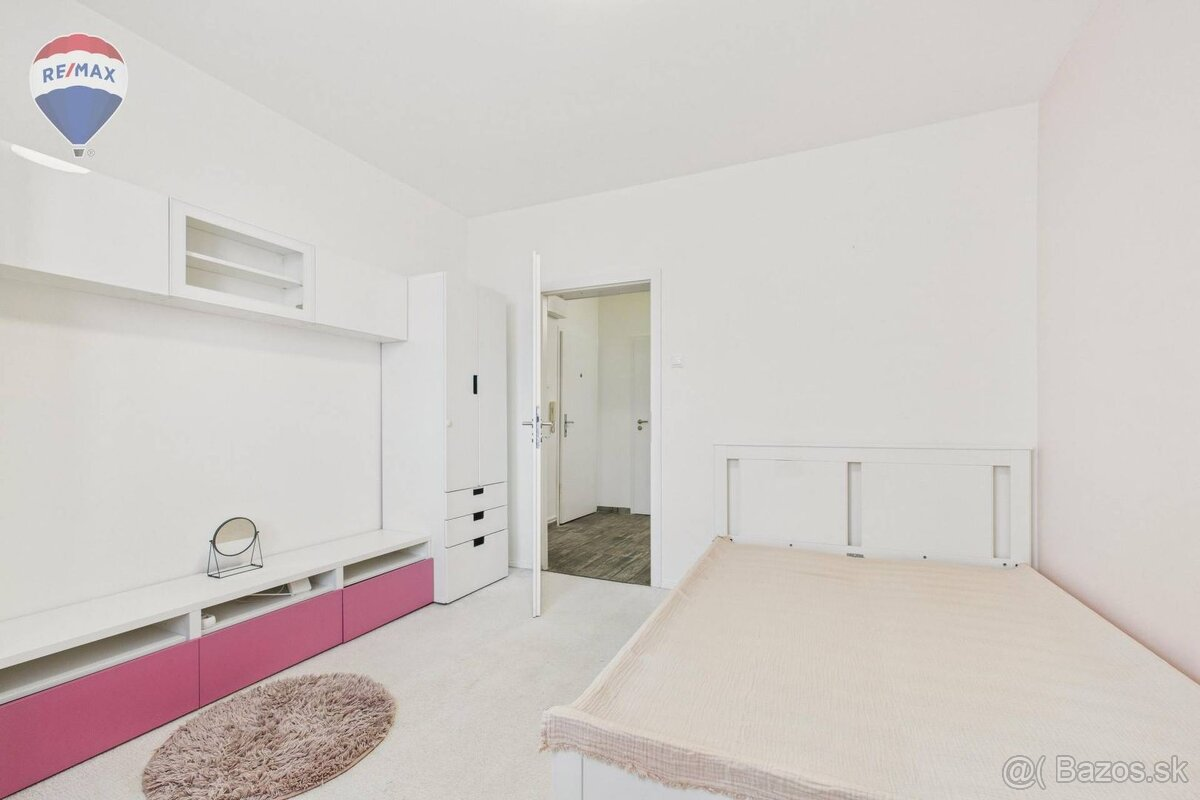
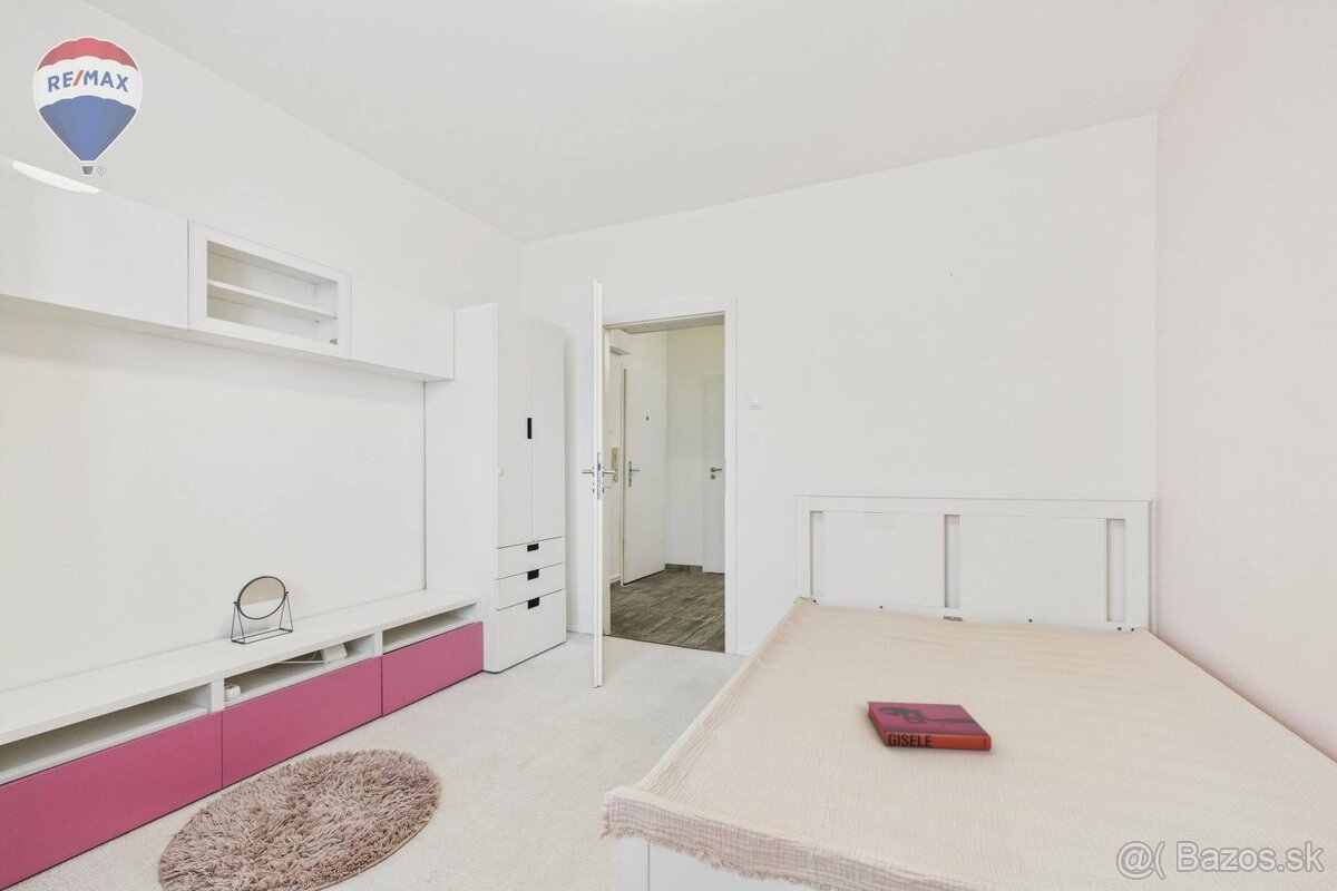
+ hardback book (925, 724)
